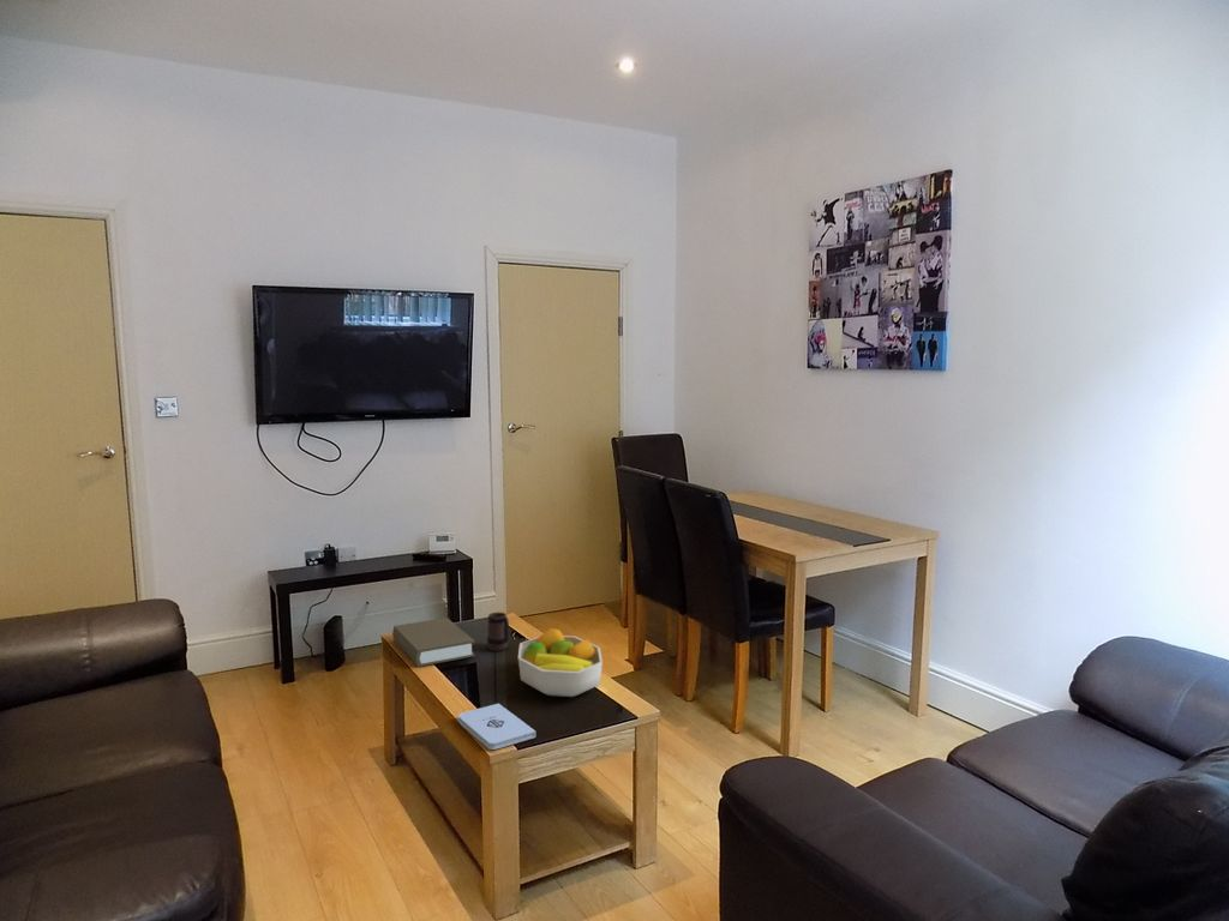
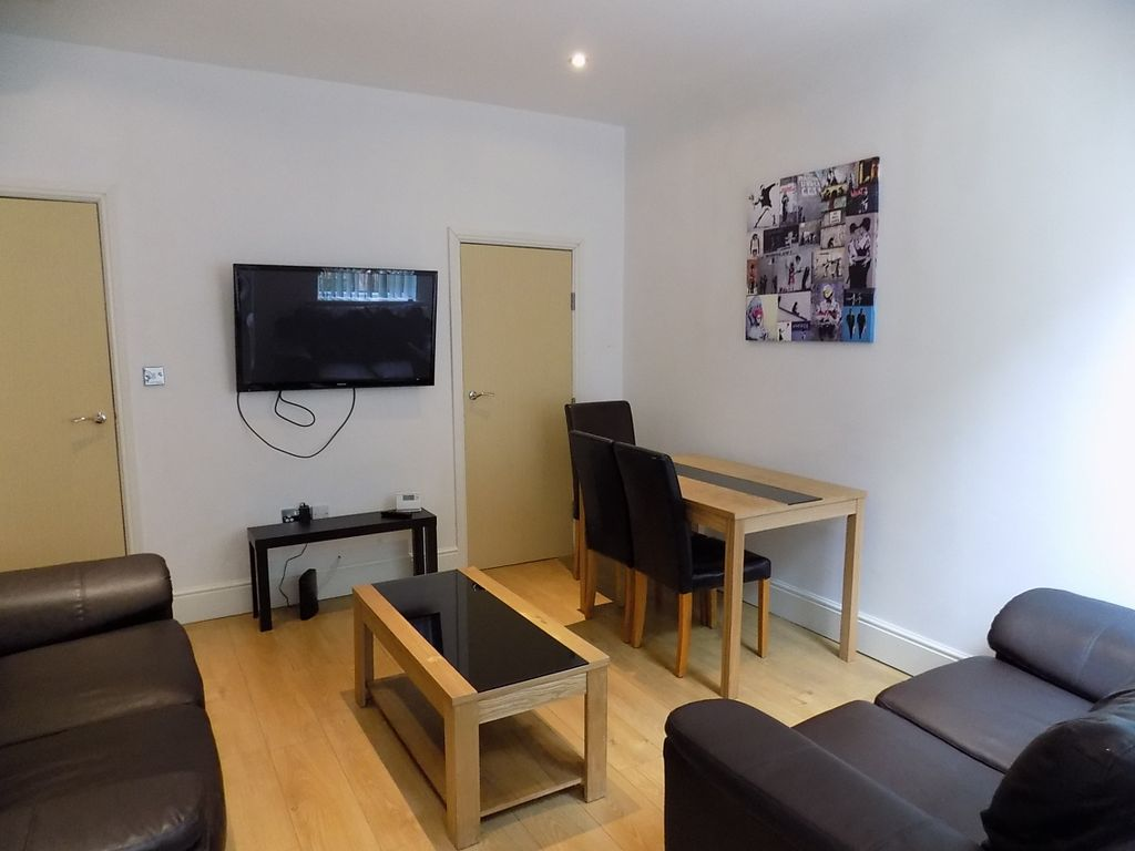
- mug (499, 632)
- fruit bowl (559, 660)
- notepad (494, 726)
- book (432, 640)
